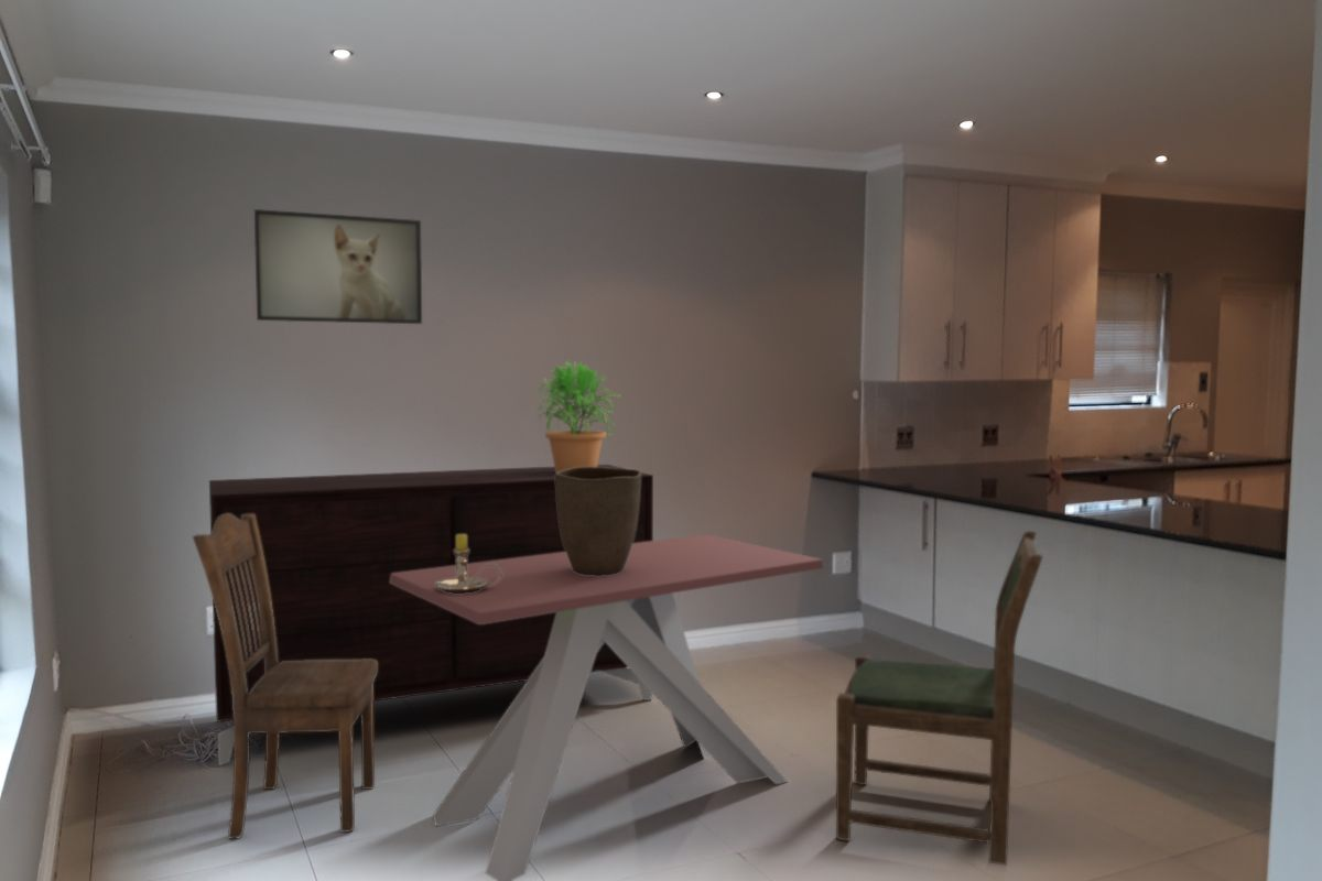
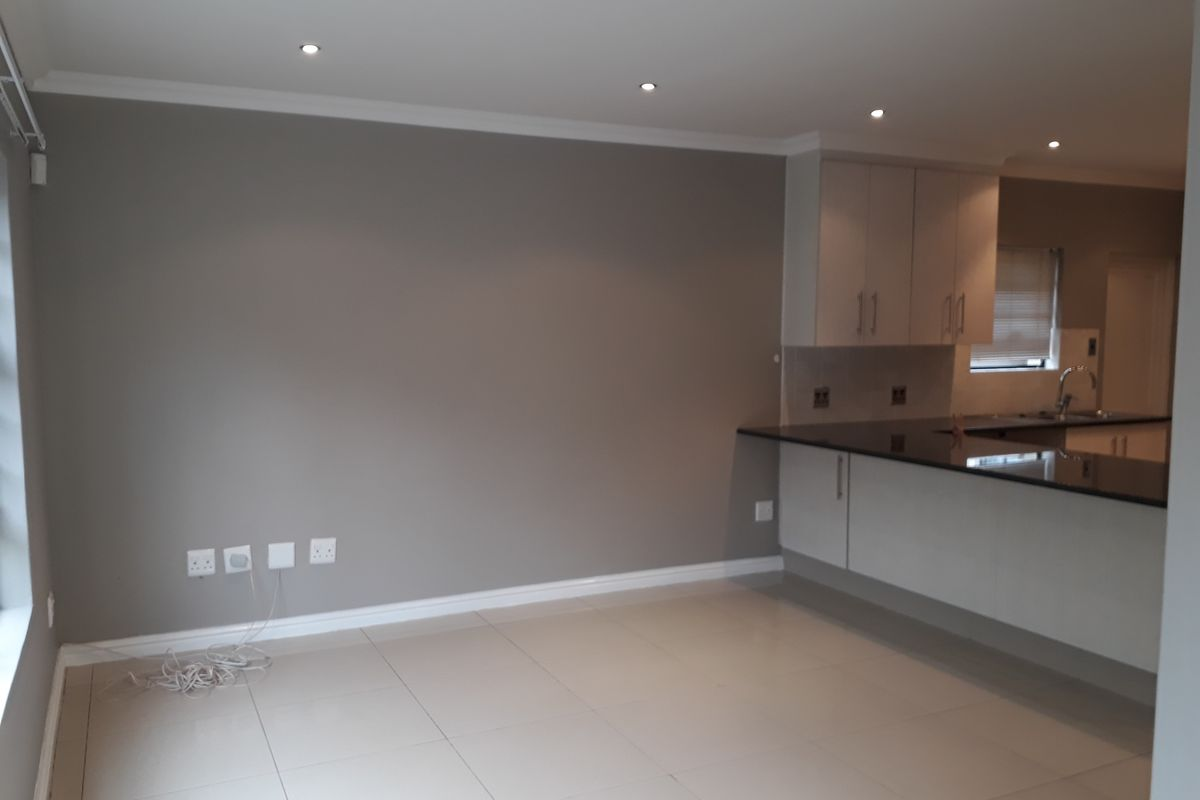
- potted plant (576, 415)
- candlestick (466, 559)
- sideboard (434, 603)
- vase (598, 520)
- dining chair (938, 679)
- dining table (630, 668)
- dining chair (297, 662)
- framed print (340, 269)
